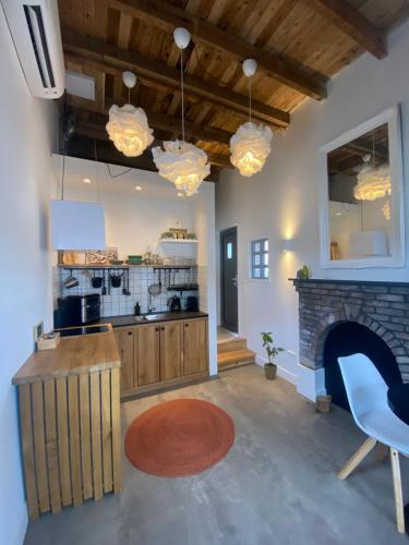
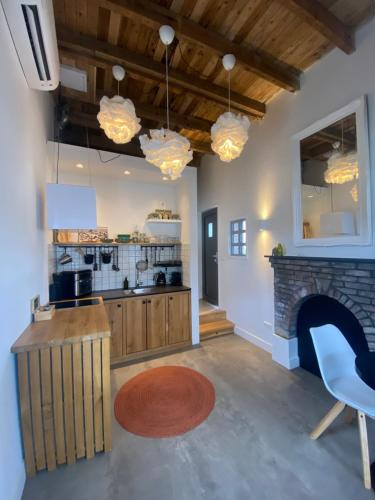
- watering can (318, 403)
- house plant (269, 355)
